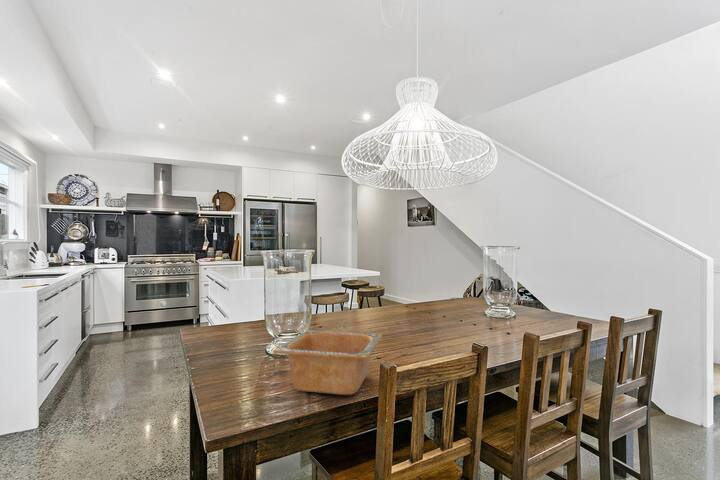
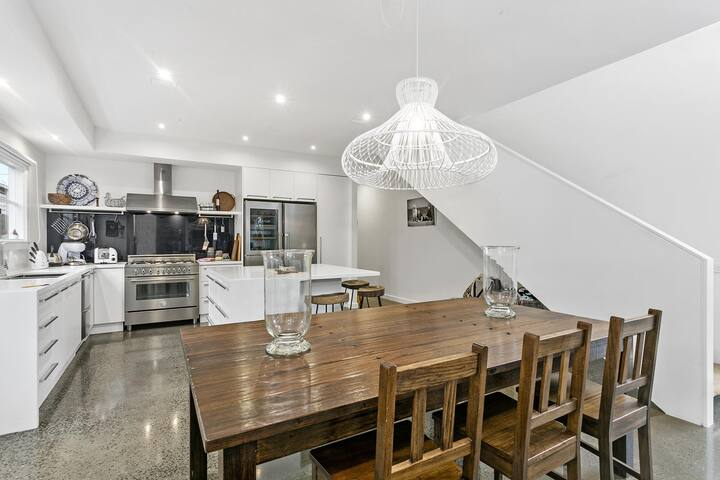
- serving bowl (332, 361)
